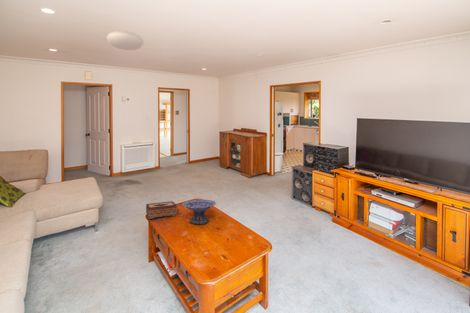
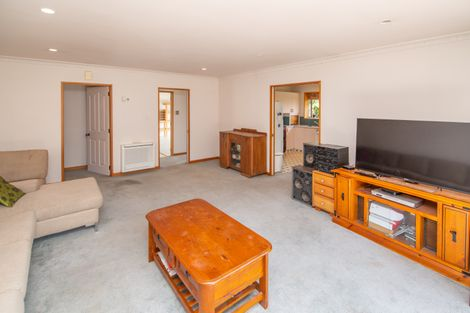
- decorative bowl (199, 212)
- tissue box (161, 209)
- ceiling light (125, 40)
